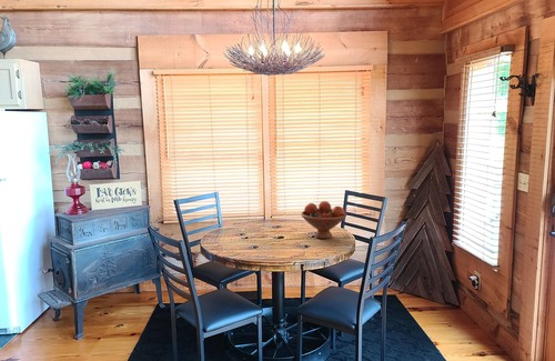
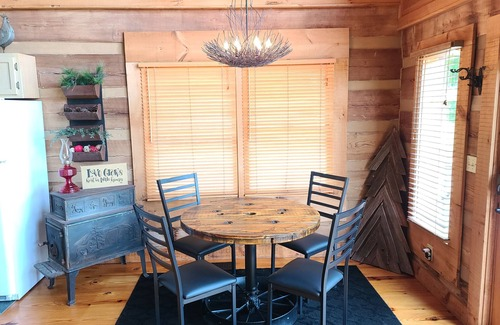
- fruit bowl (323, 220)
